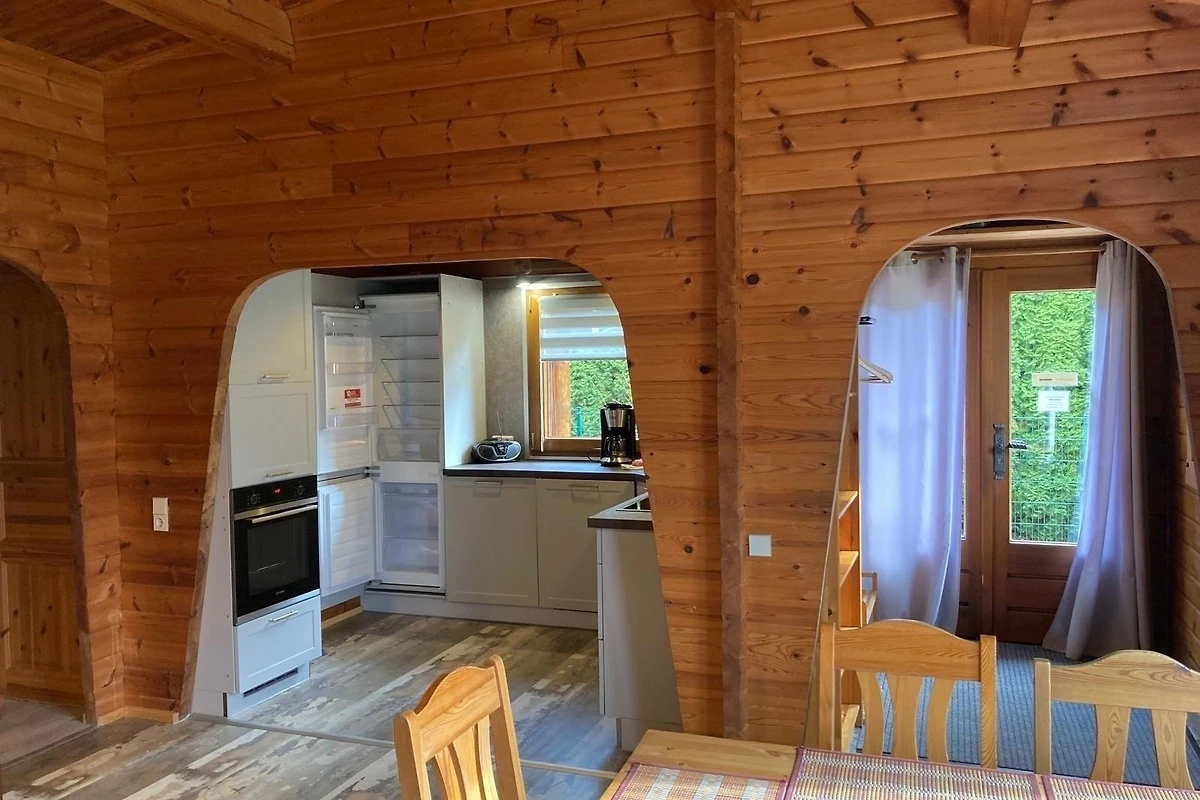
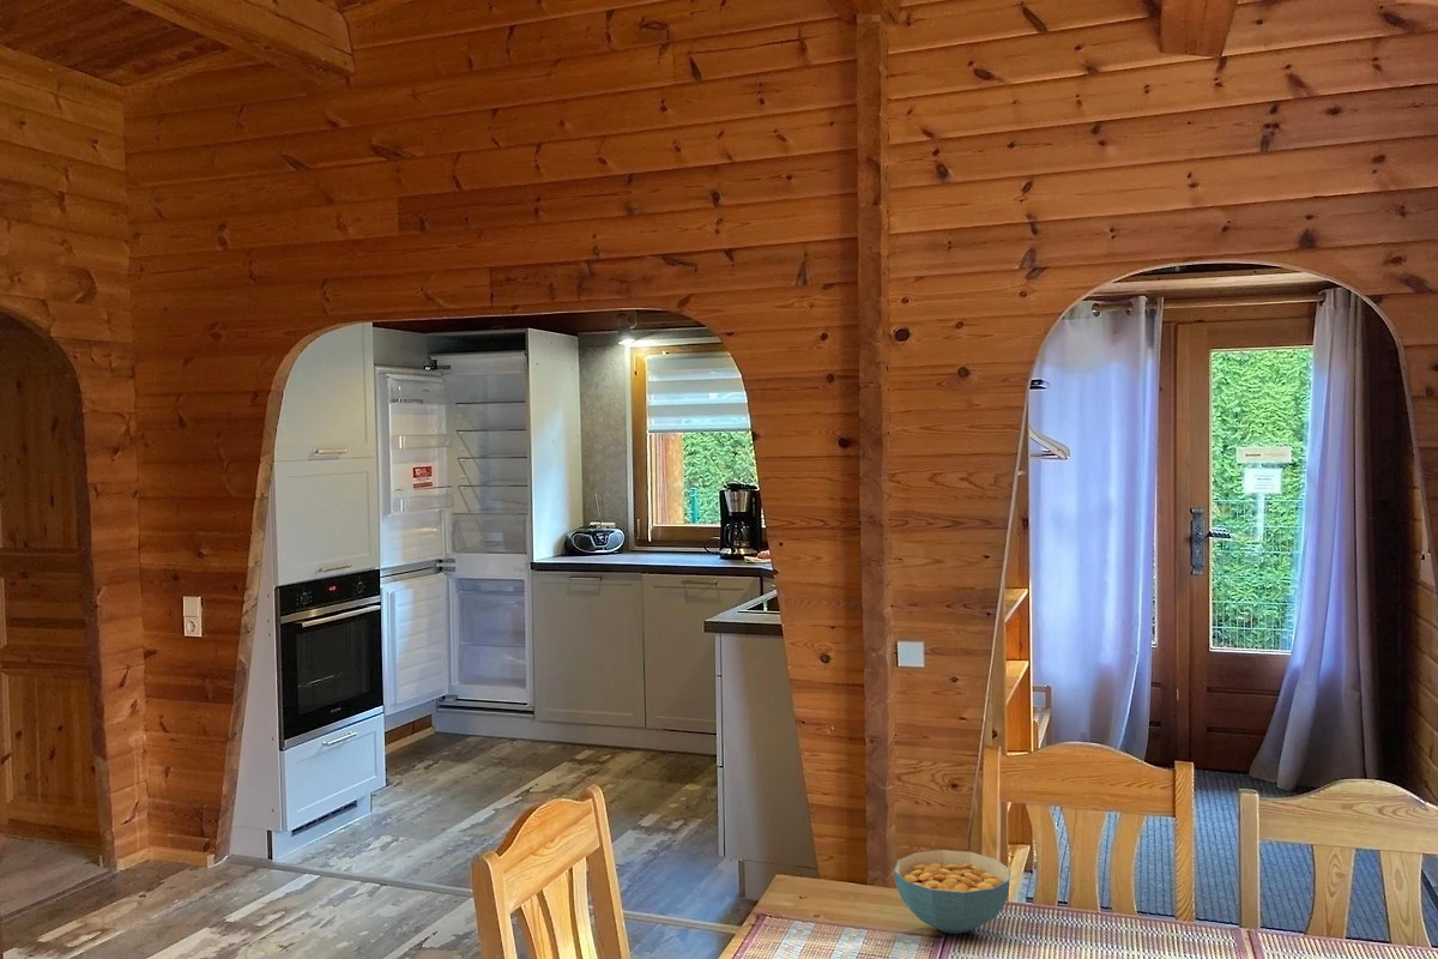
+ cereal bowl (953, 898)
